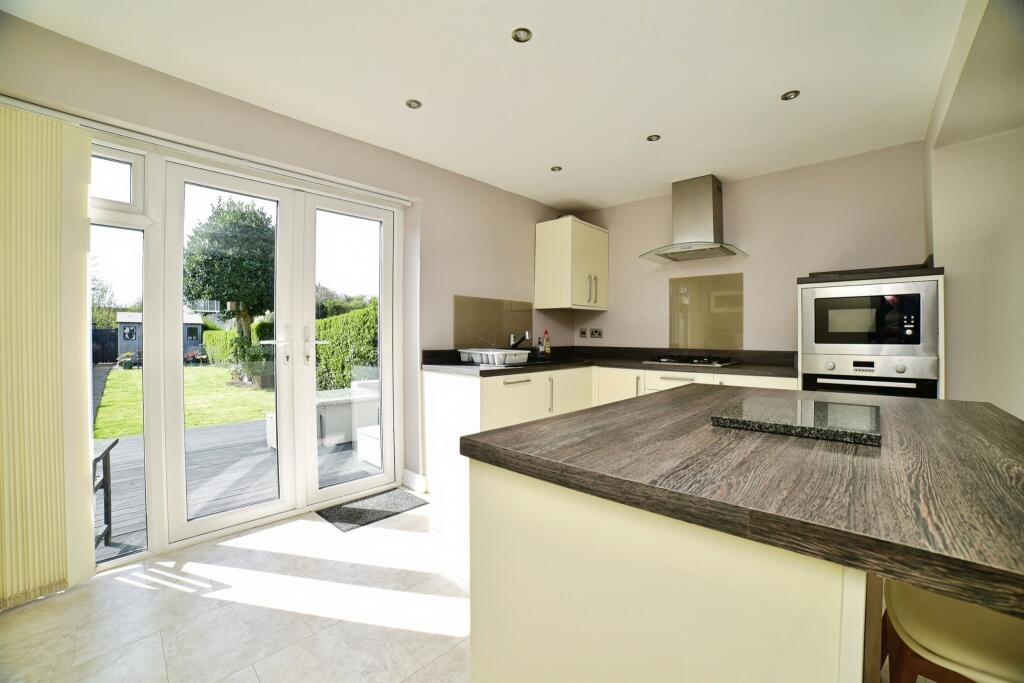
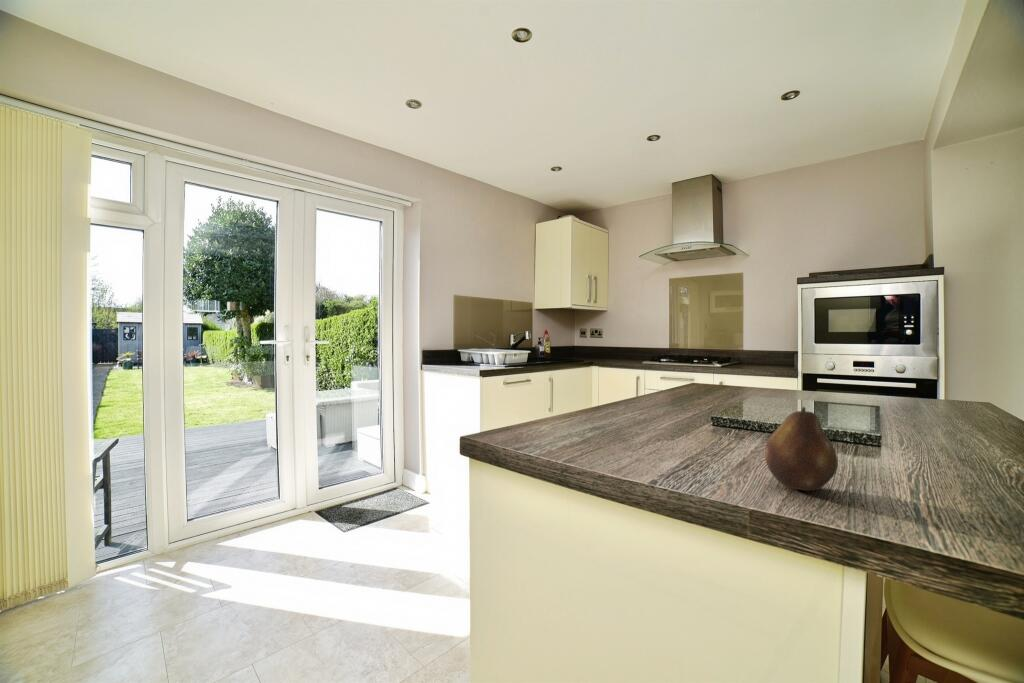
+ fruit (800, 447)
